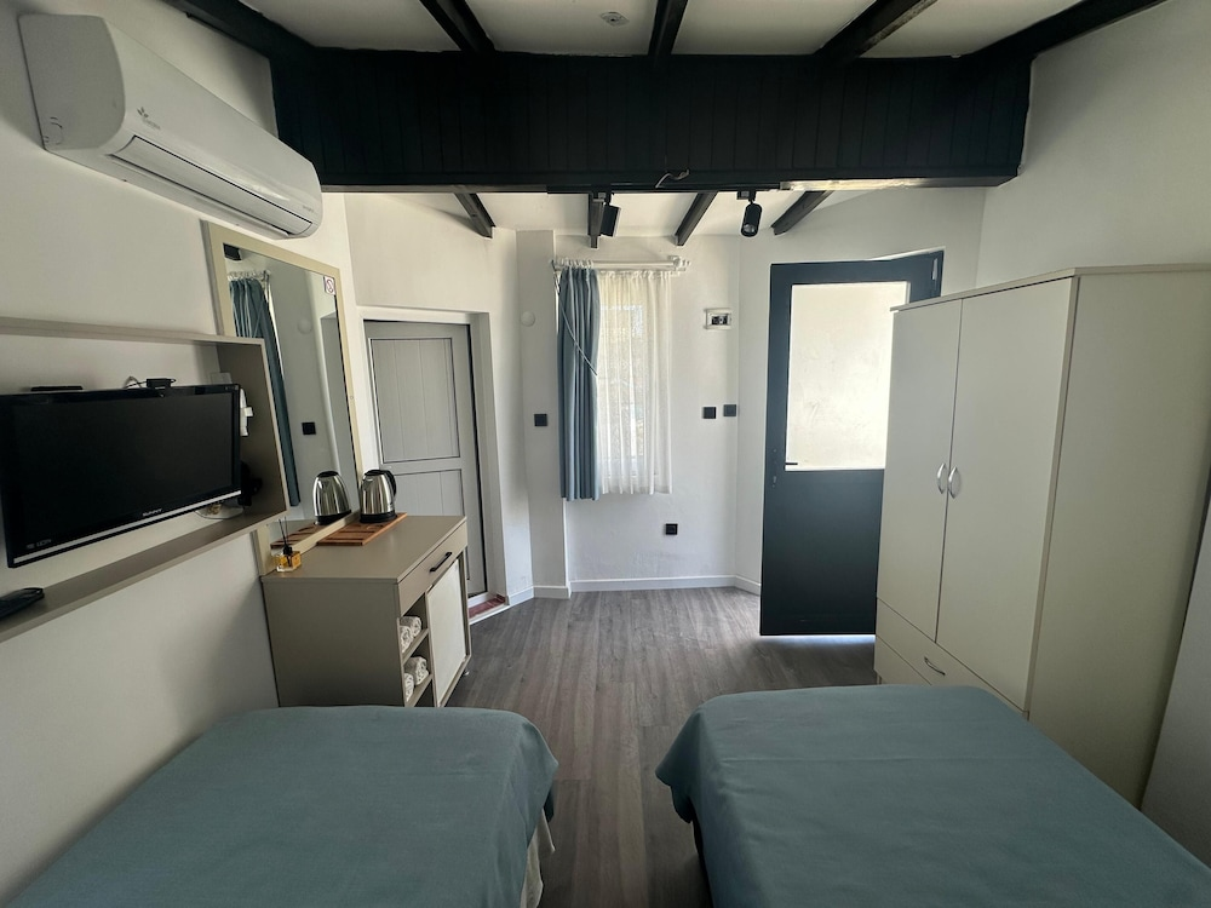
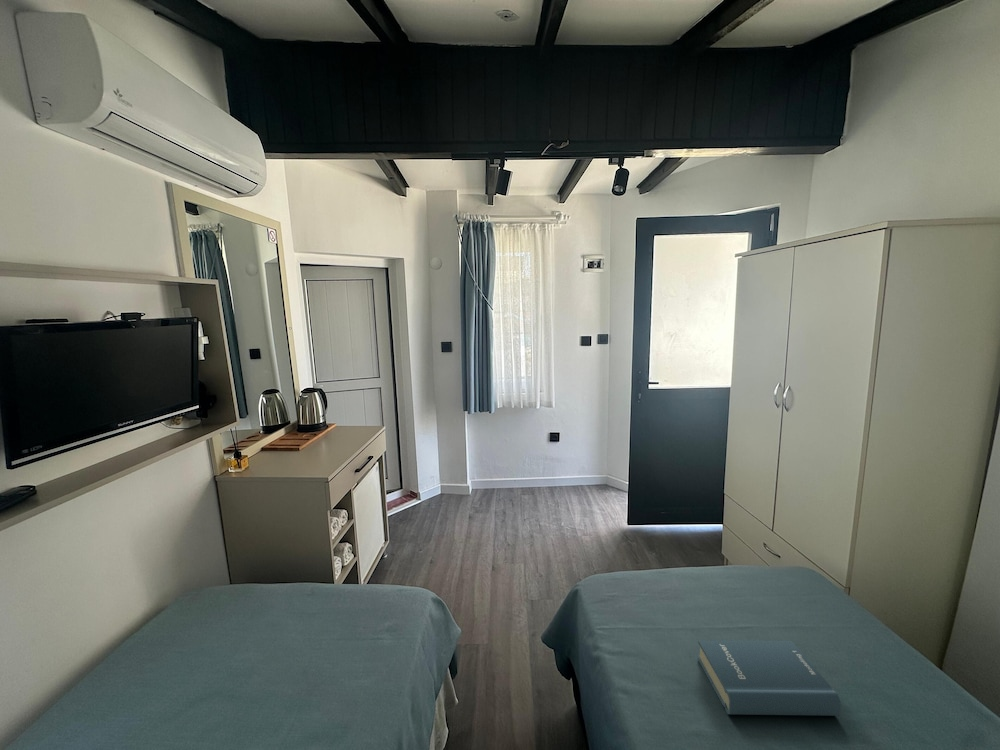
+ hardback book (762, 676)
